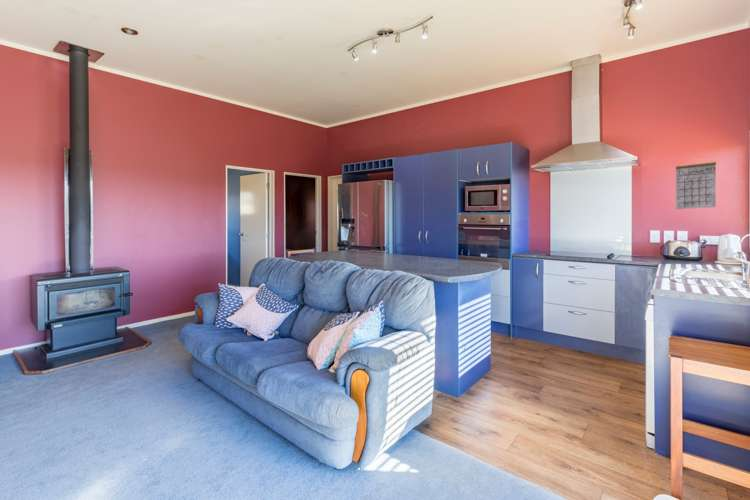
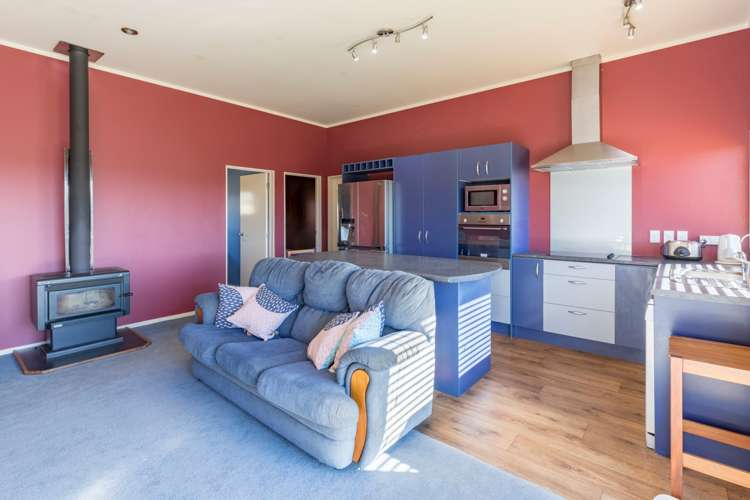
- calendar (695, 181)
